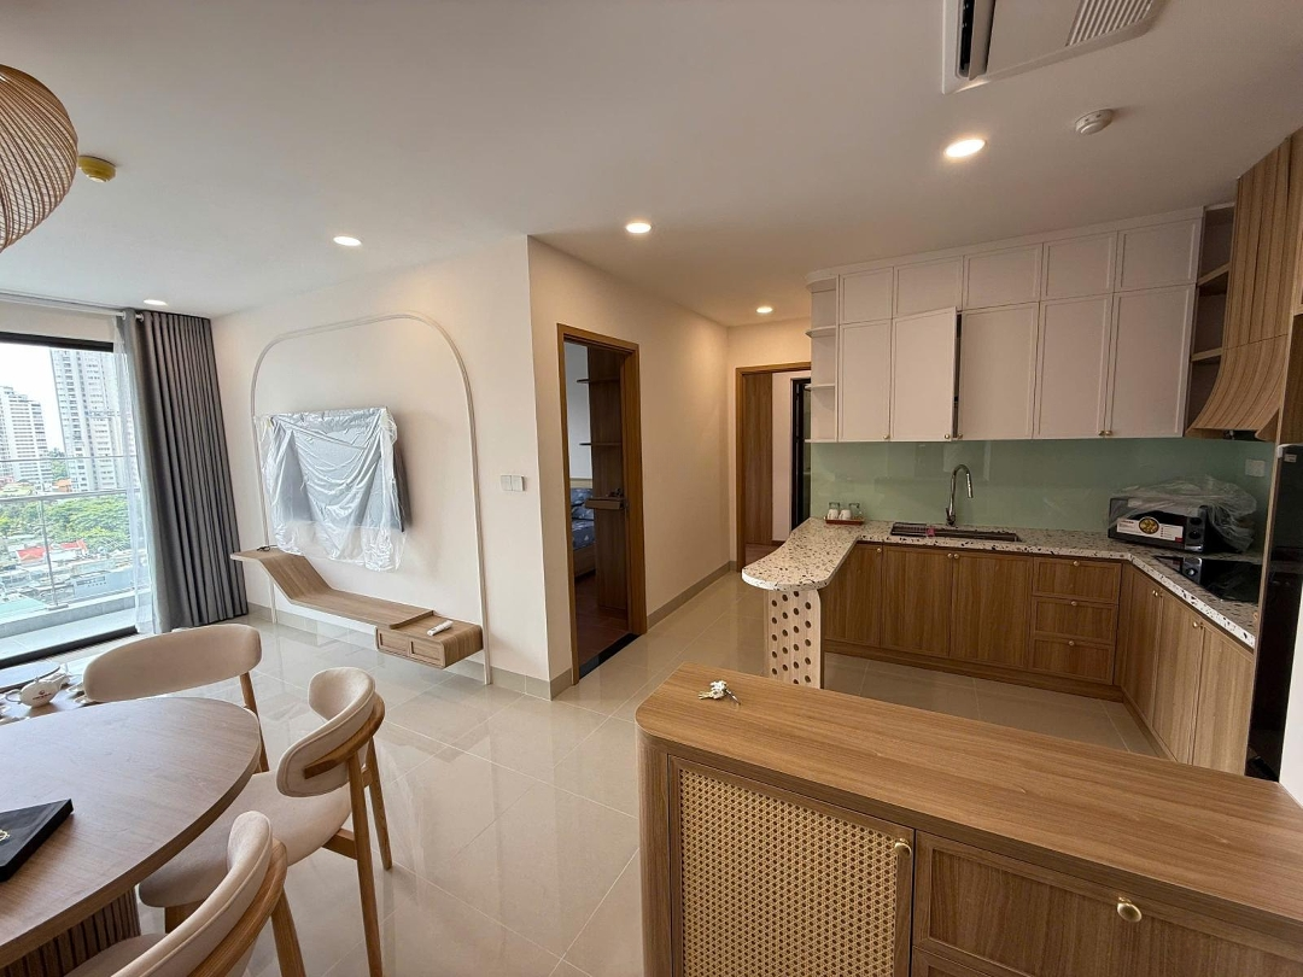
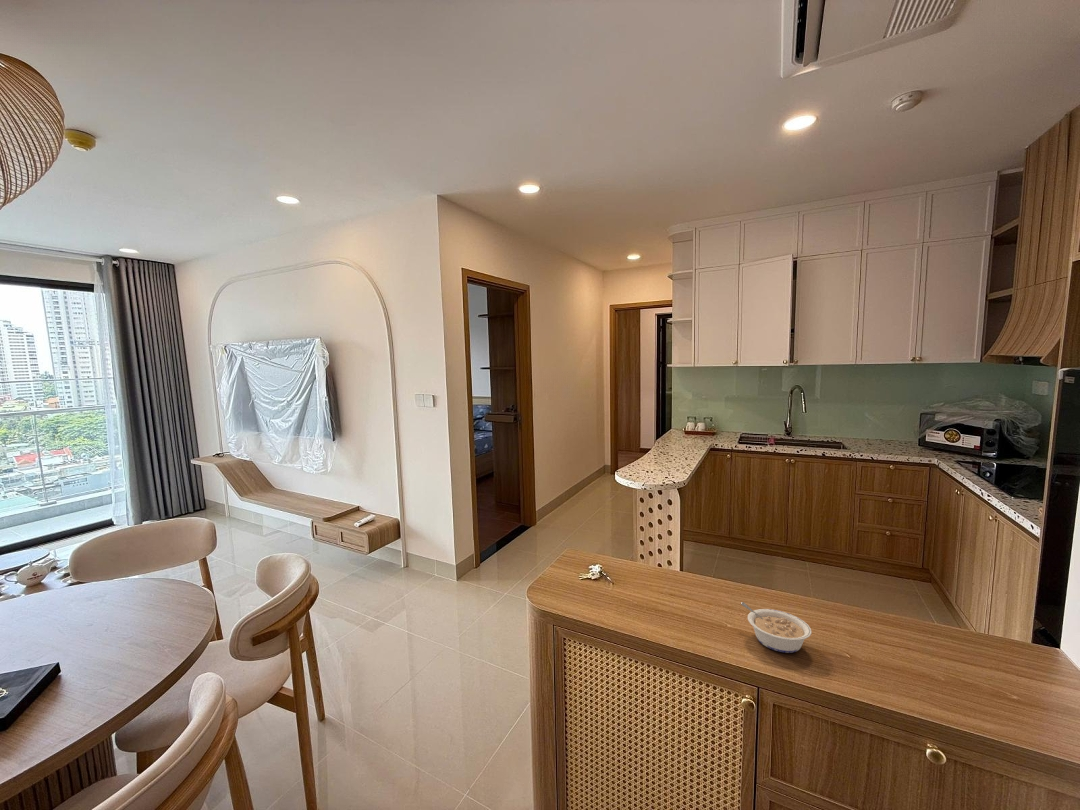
+ legume (775, 630)
